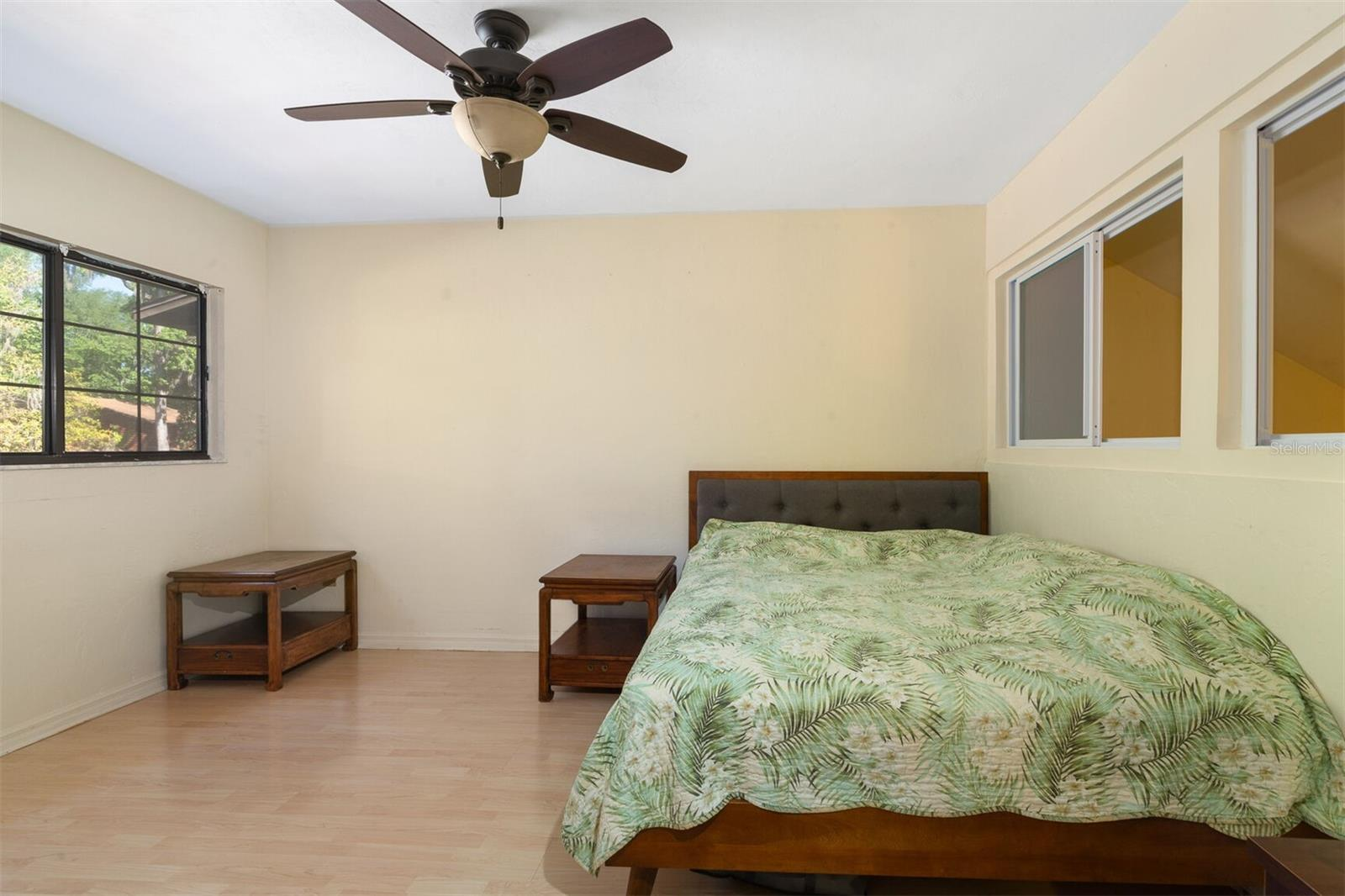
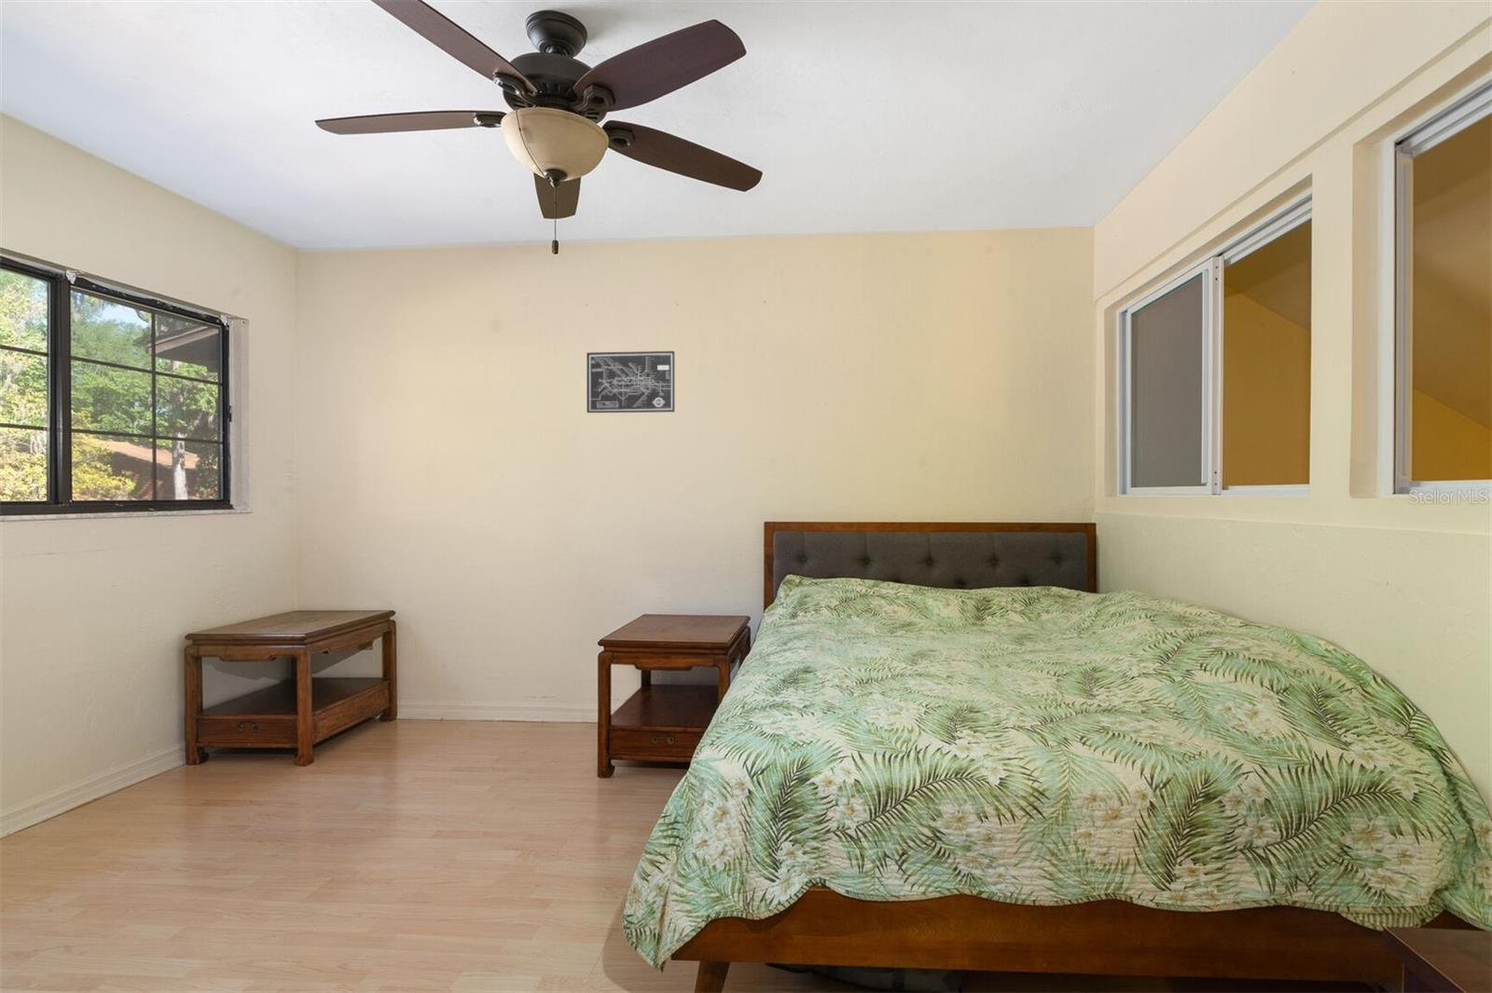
+ wall art (630, 382)
